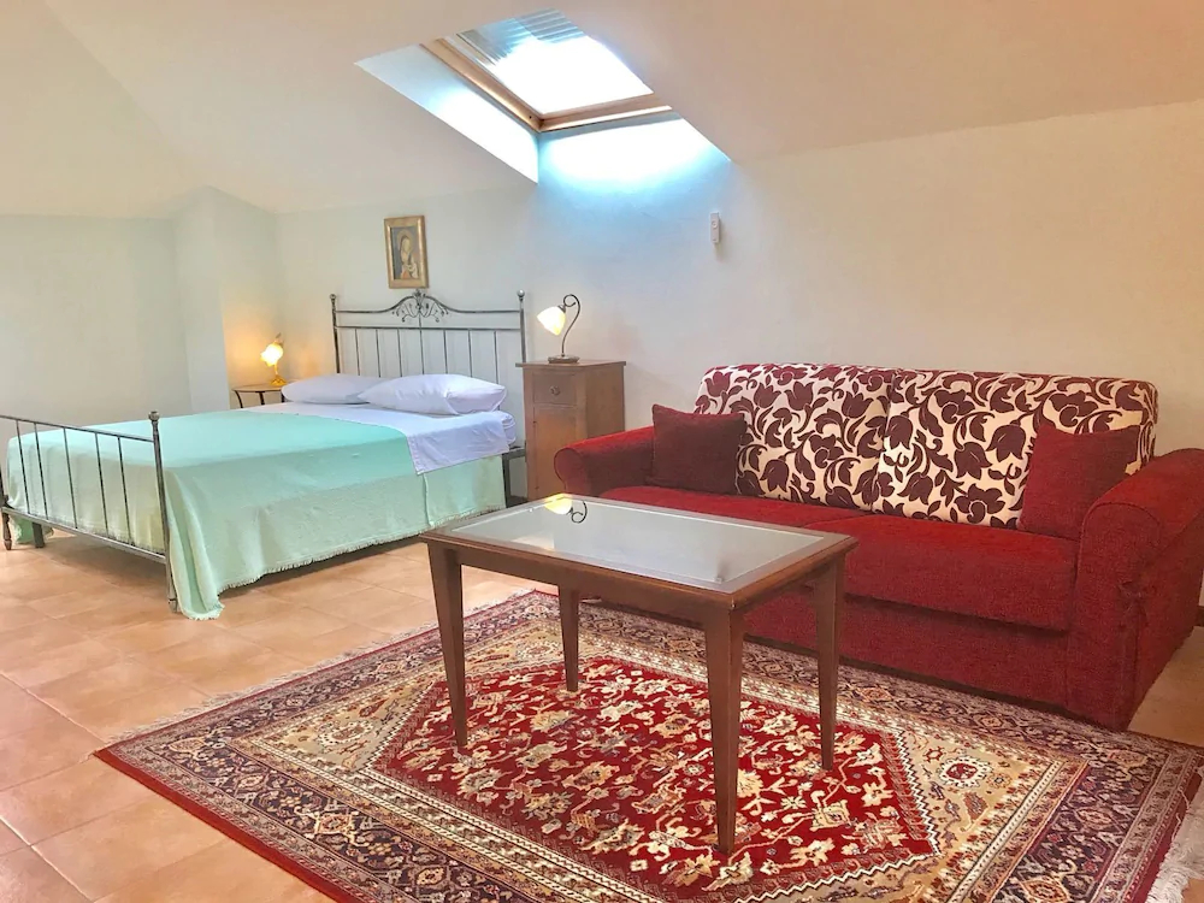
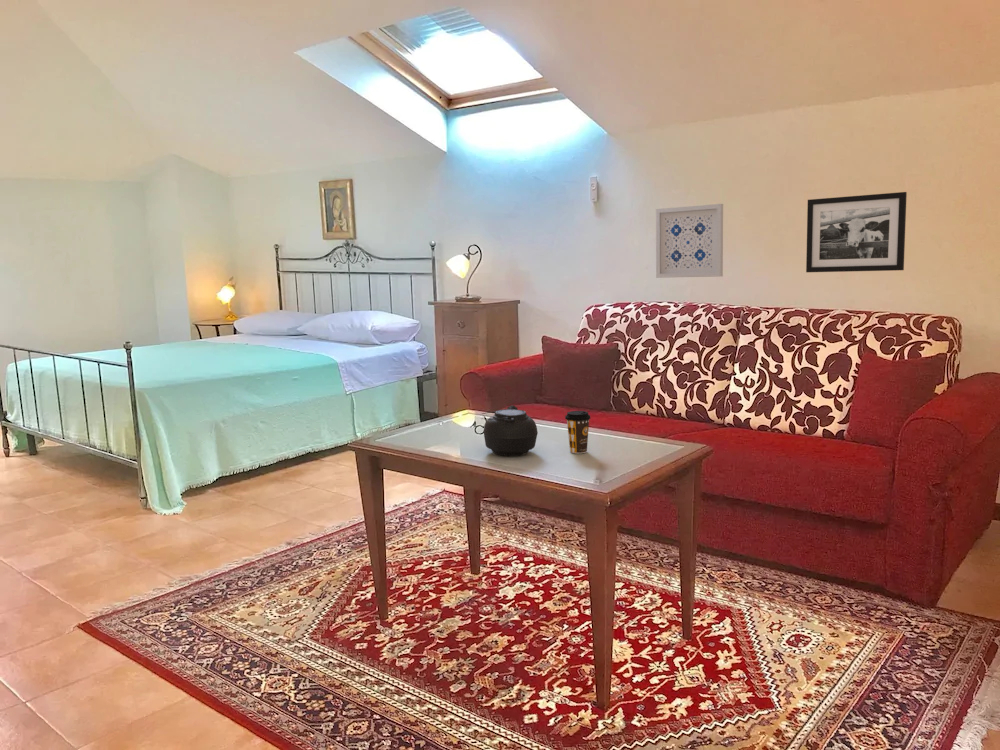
+ teapot (510, 430)
+ coffee cup (578, 432)
+ wall art (688, 242)
+ picture frame (854, 233)
